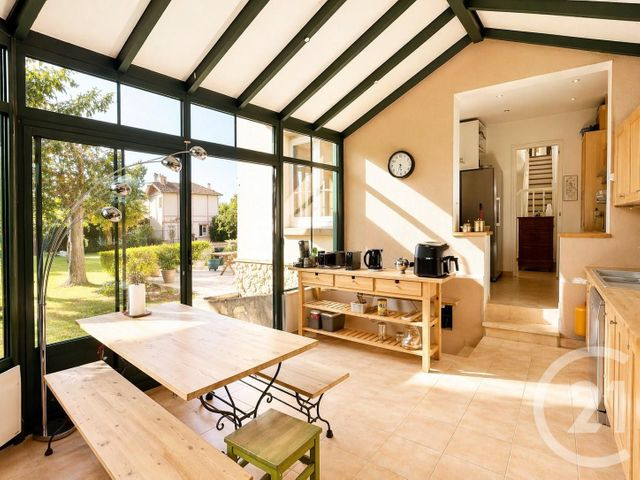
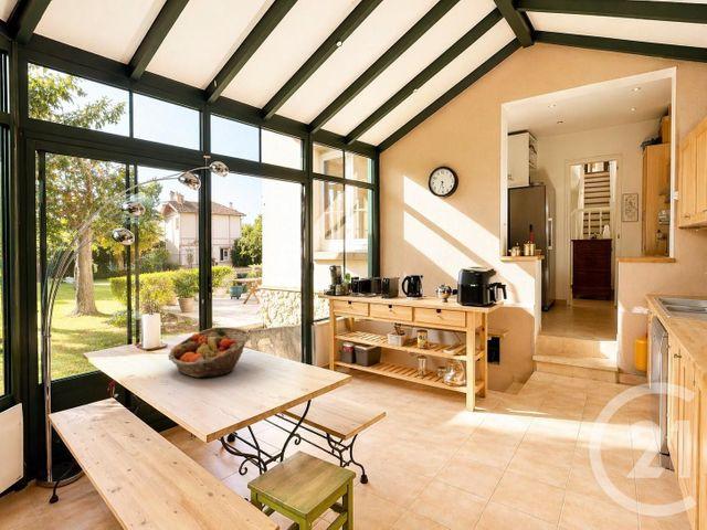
+ fruit basket (210, 350)
